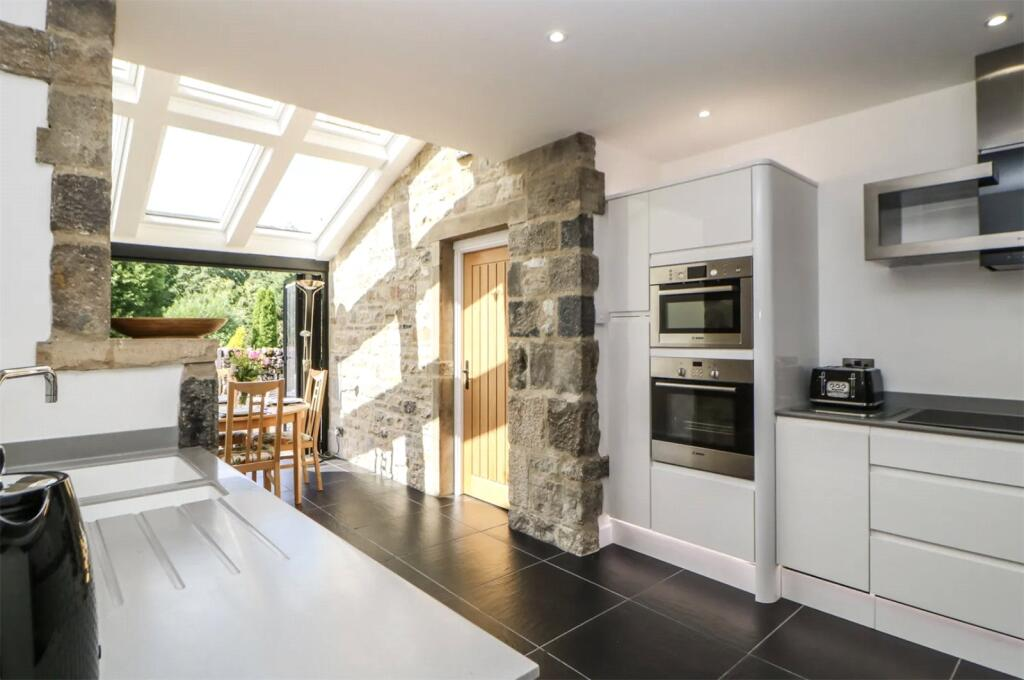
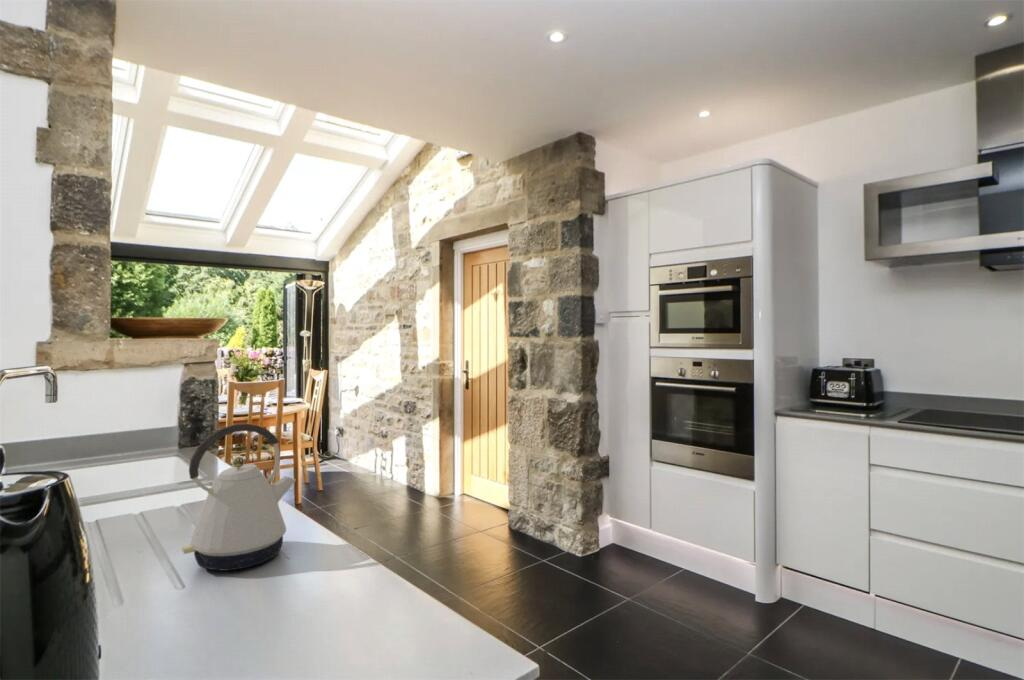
+ kettle (242, 490)
